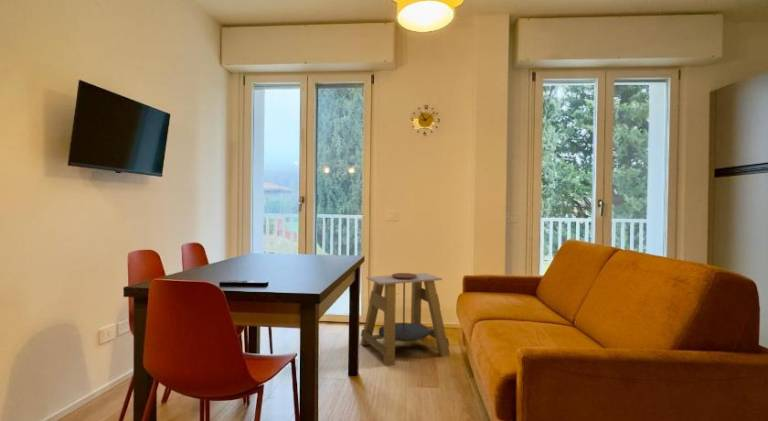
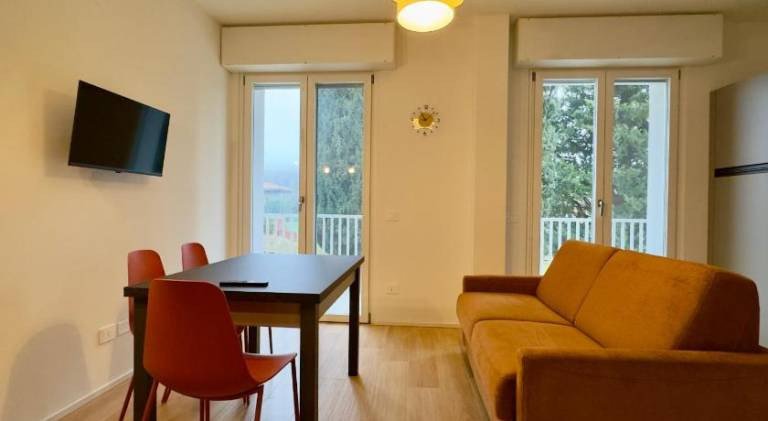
- side table (403, 312)
